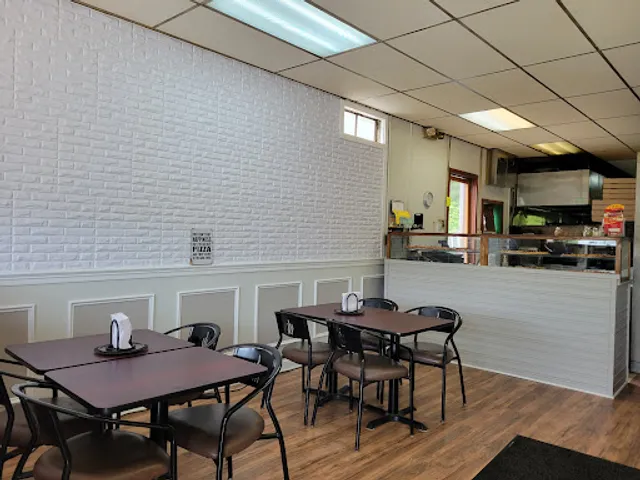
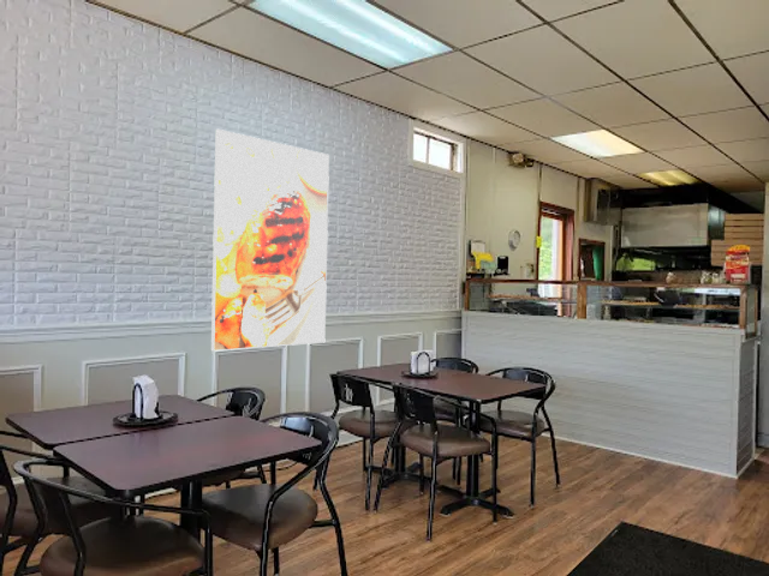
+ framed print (274, 245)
